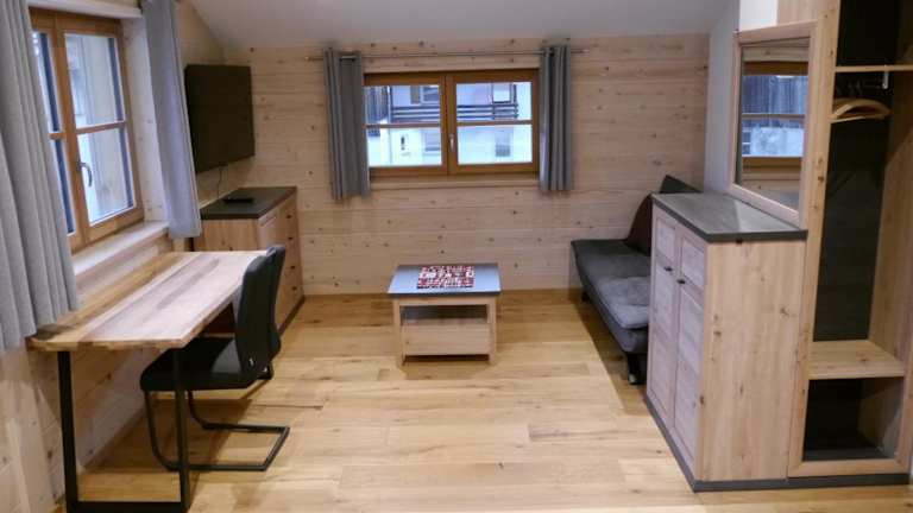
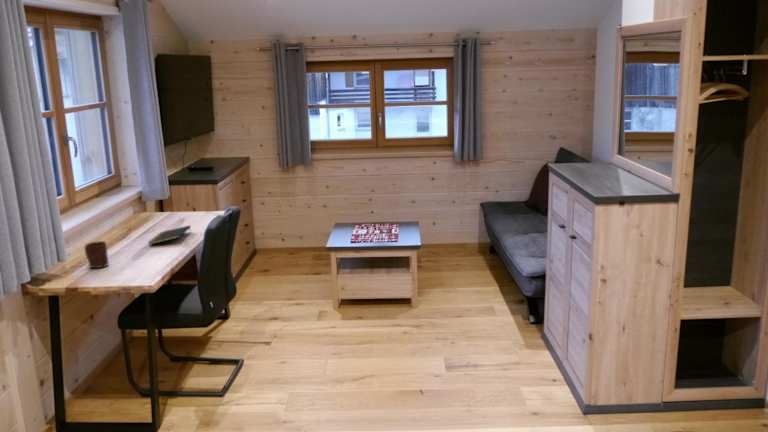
+ notepad (170, 234)
+ cup (95, 254)
